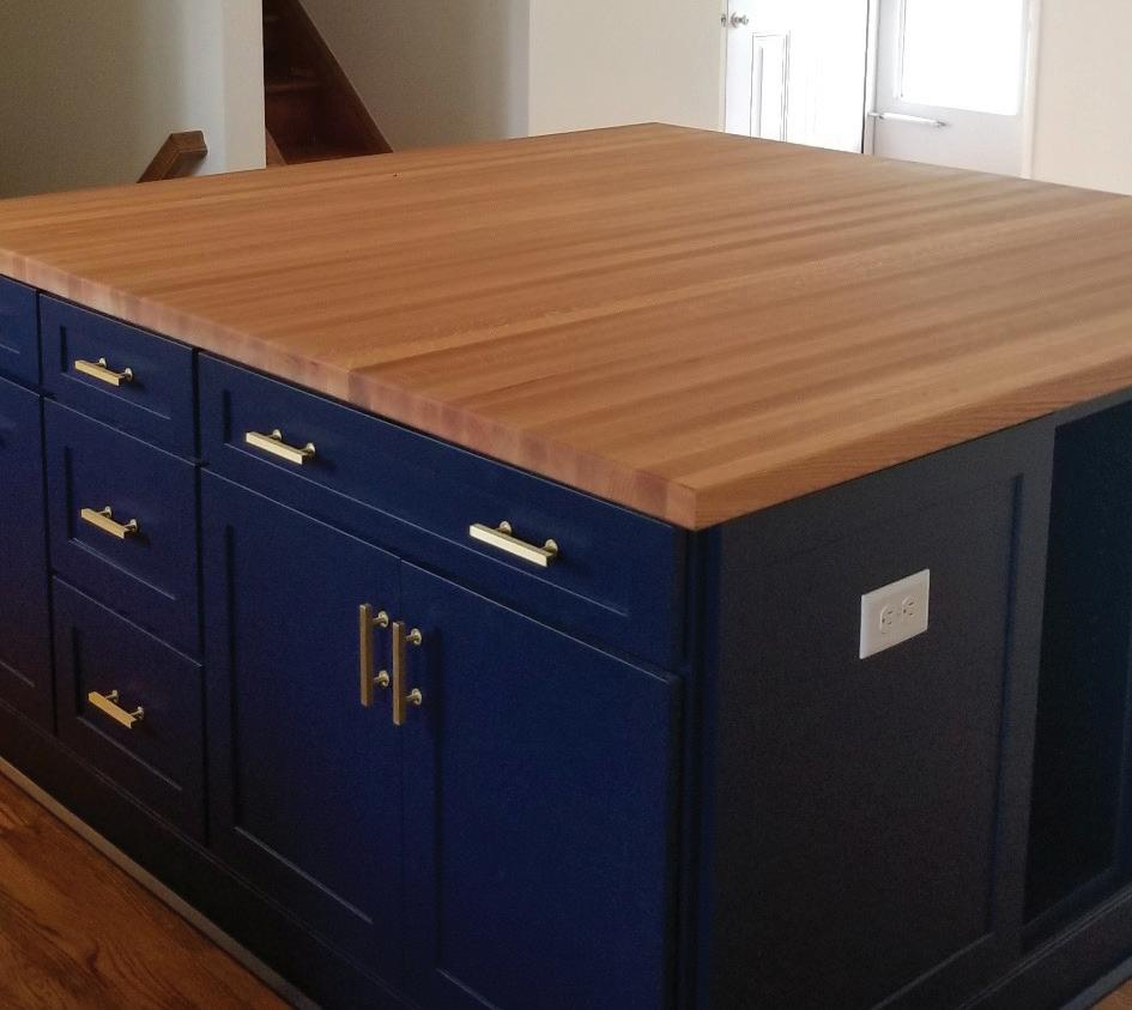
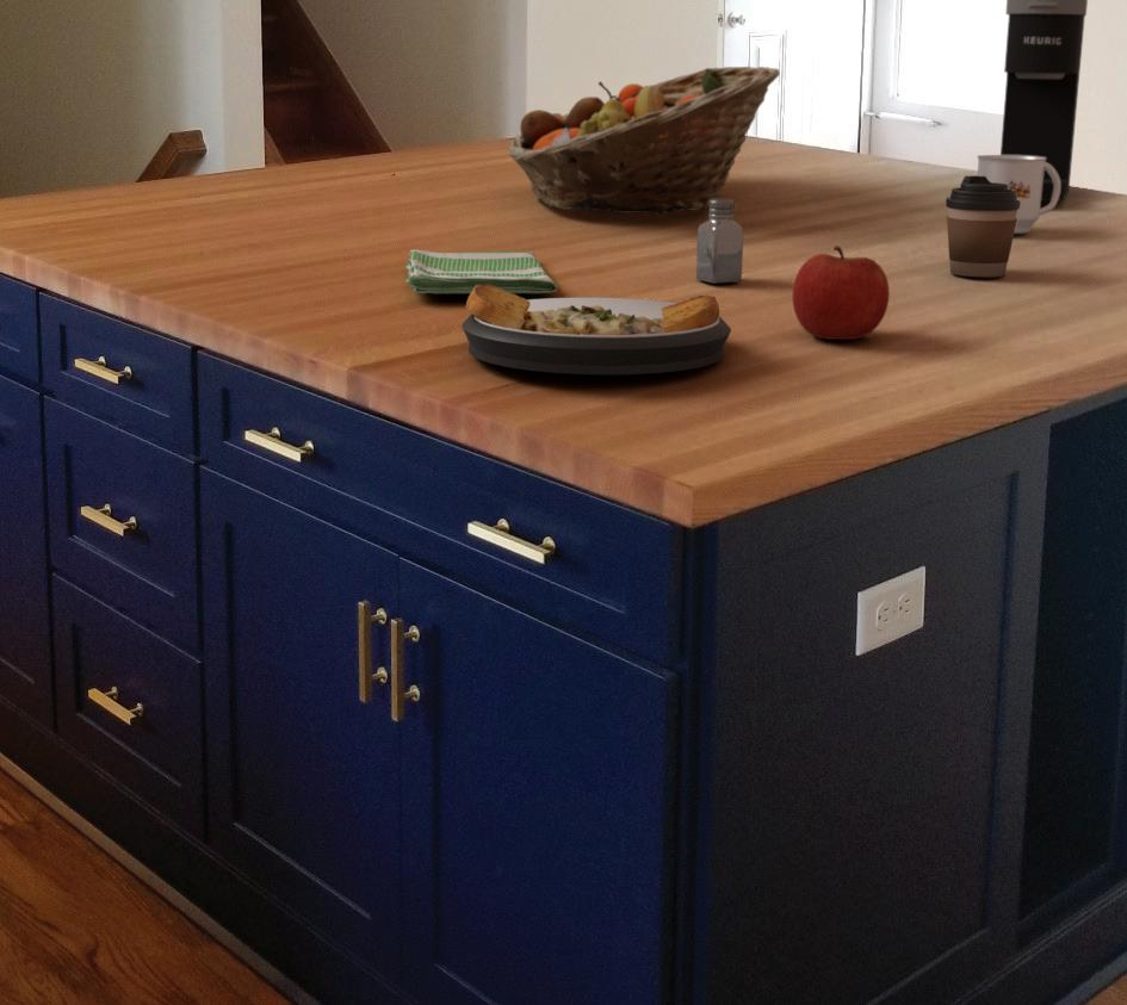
+ mug (1017, 194)
+ coffee maker (1040, 98)
+ plate (596, 323)
+ saltshaker (719, 240)
+ apple (840, 291)
+ fruit basket (642, 135)
+ dish towel (476, 269)
+ coffee cup (980, 225)
